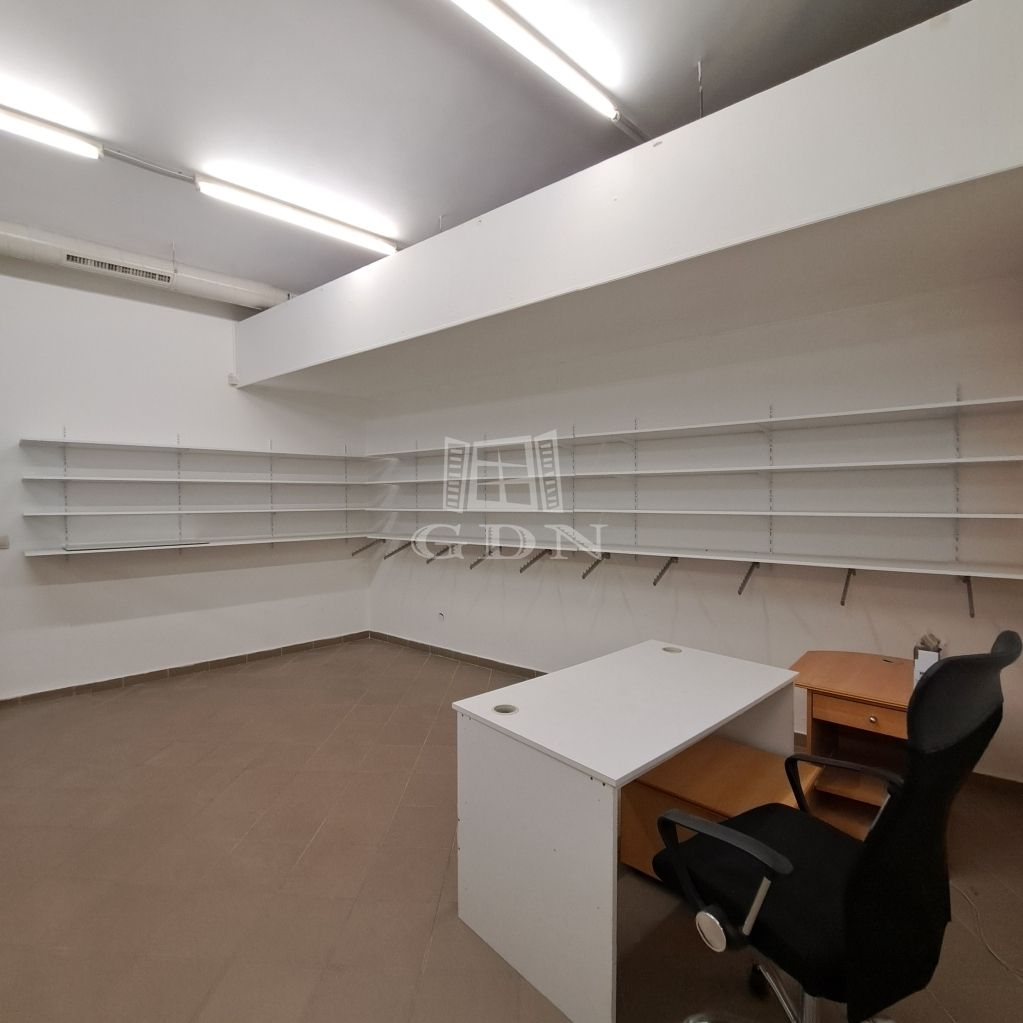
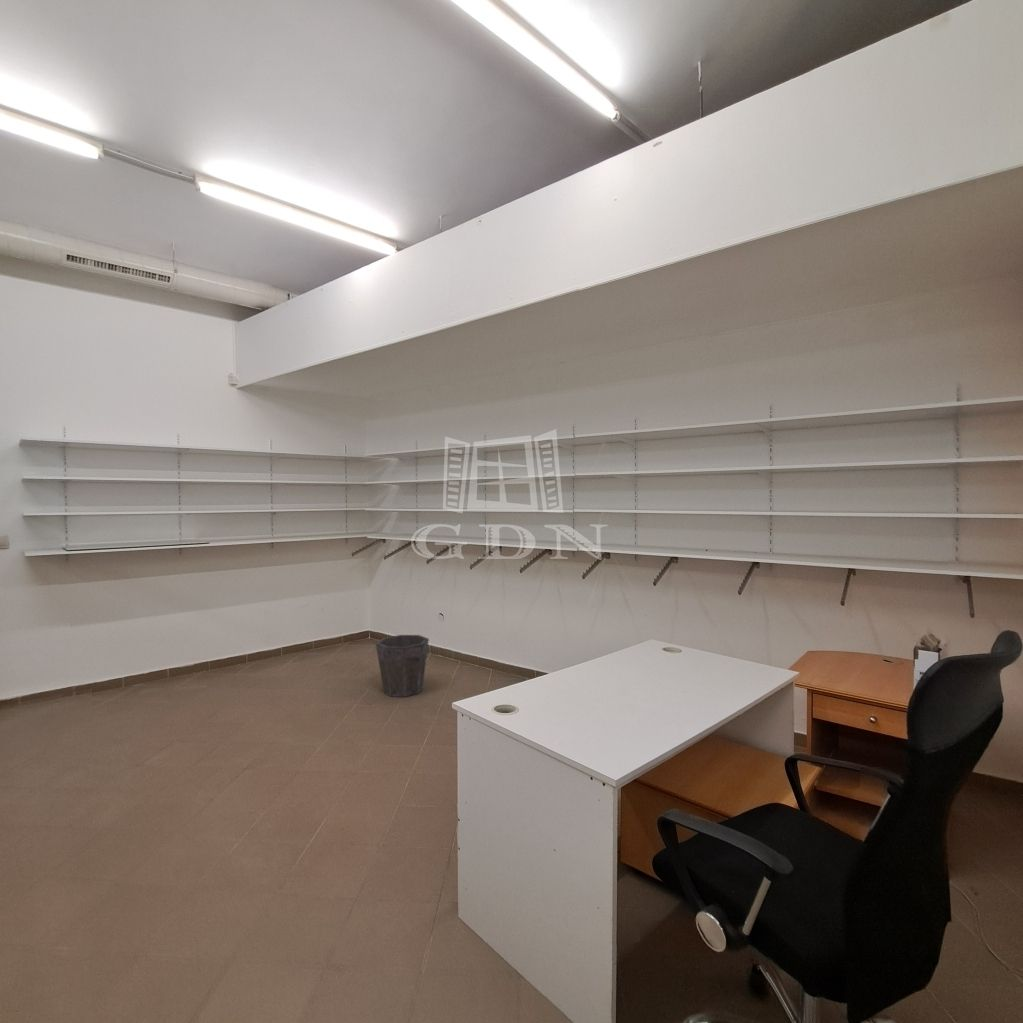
+ waste bin (403, 665)
